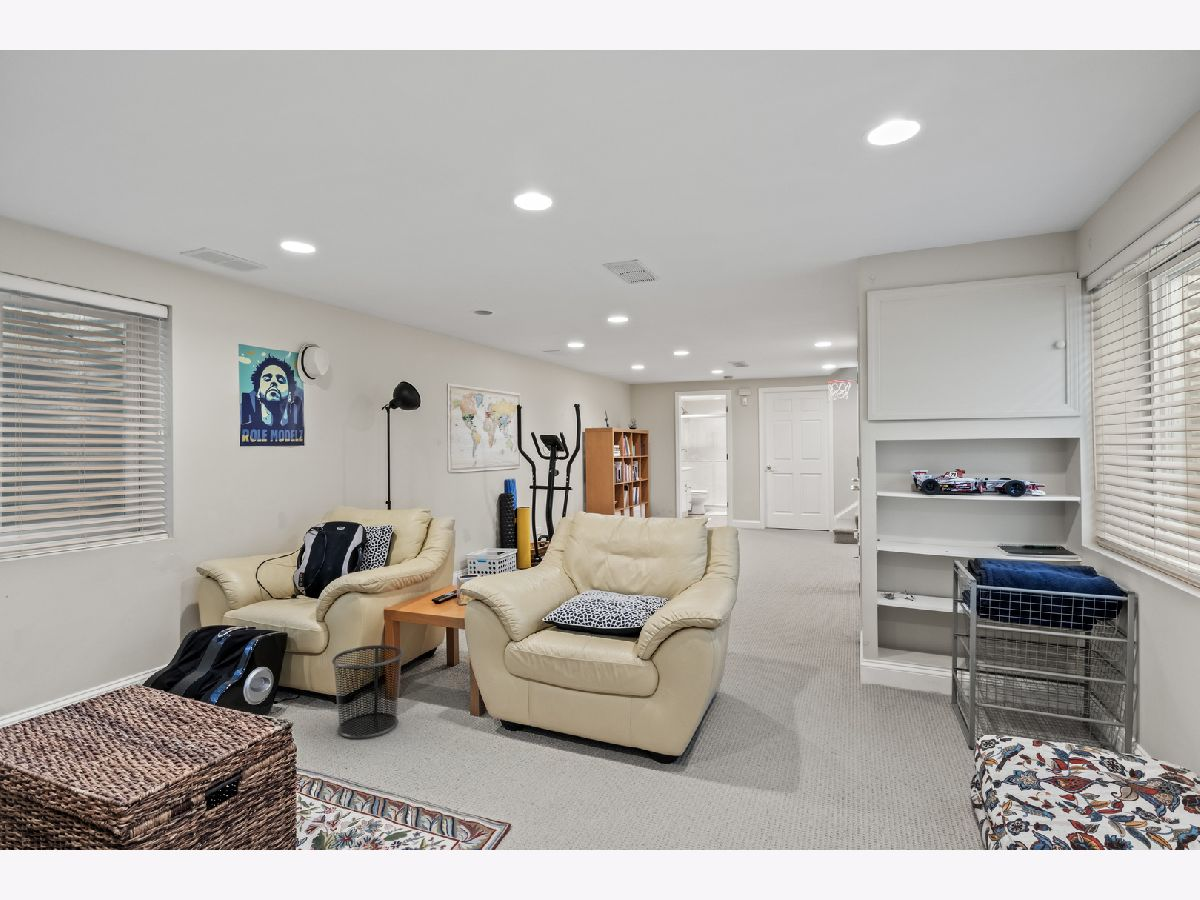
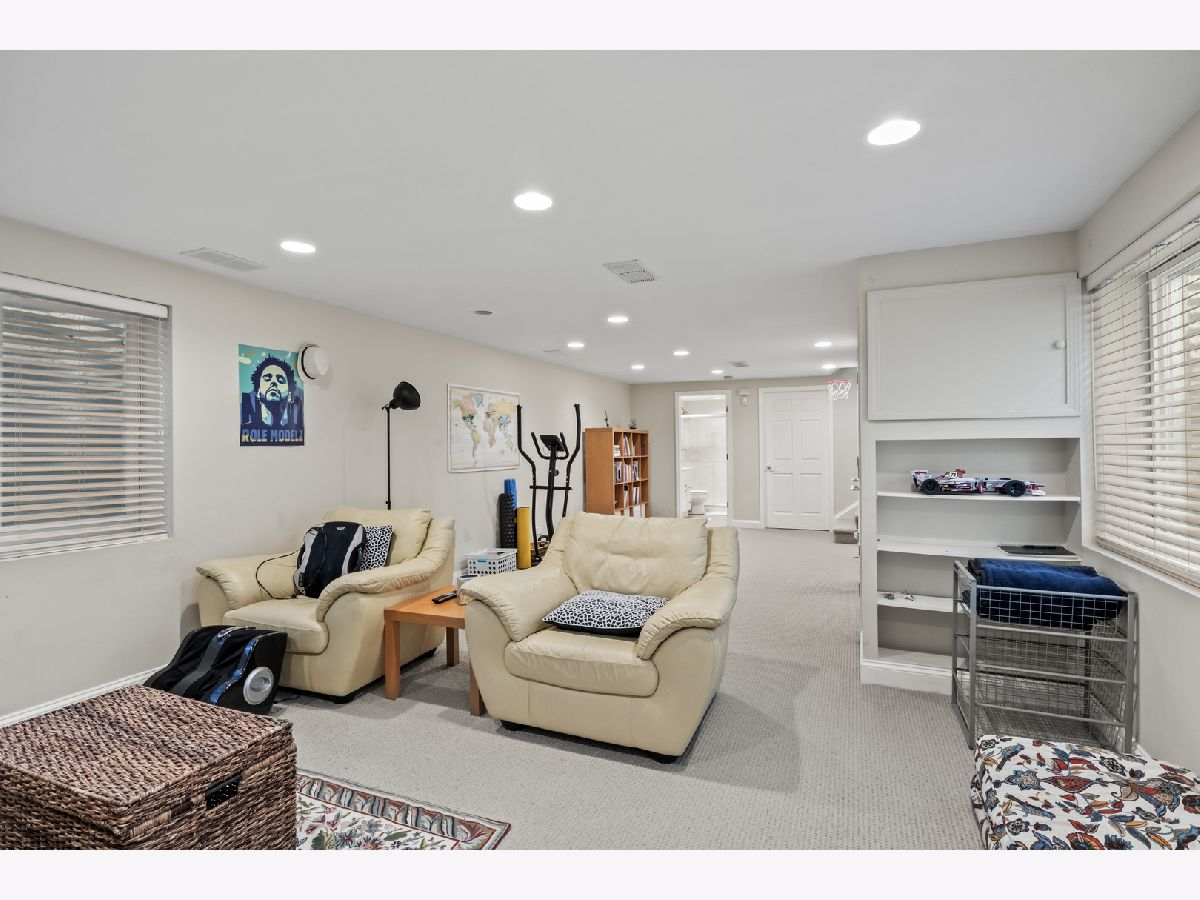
- waste bin (368, 690)
